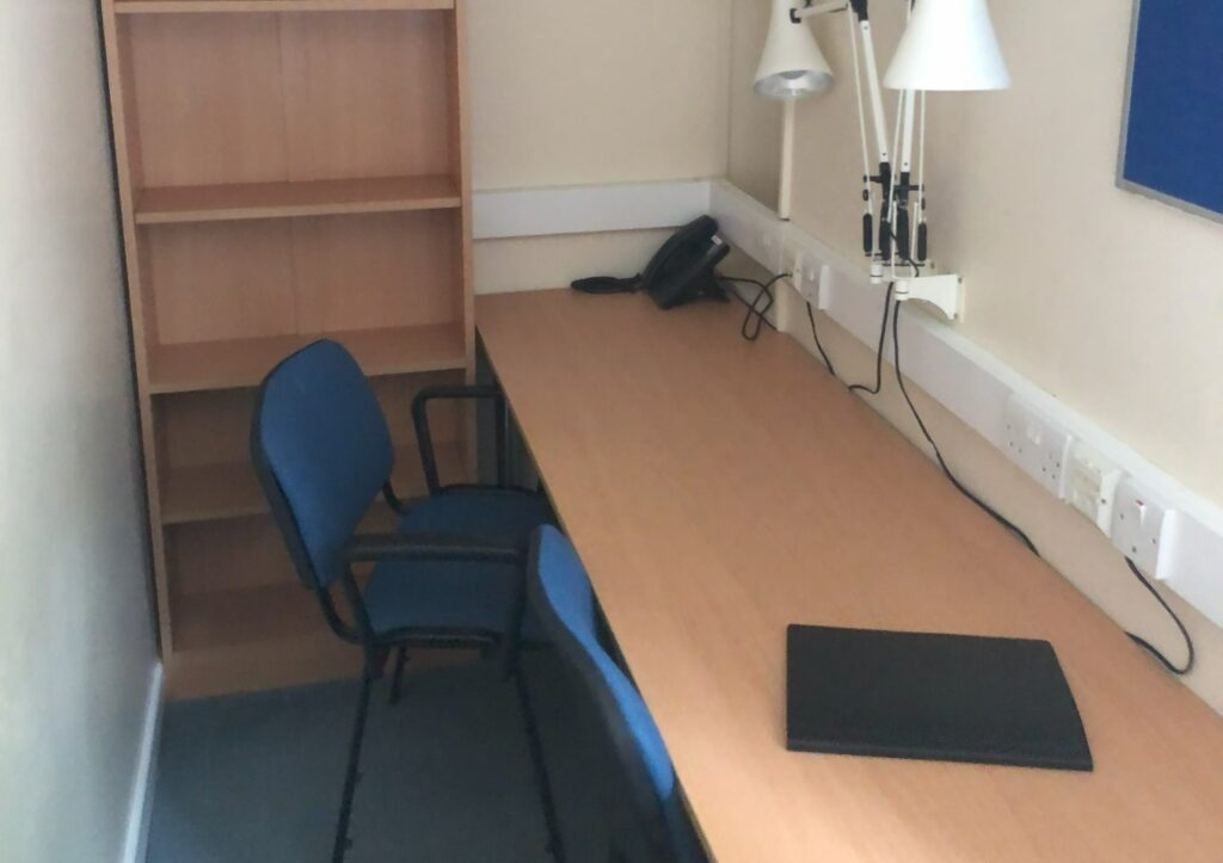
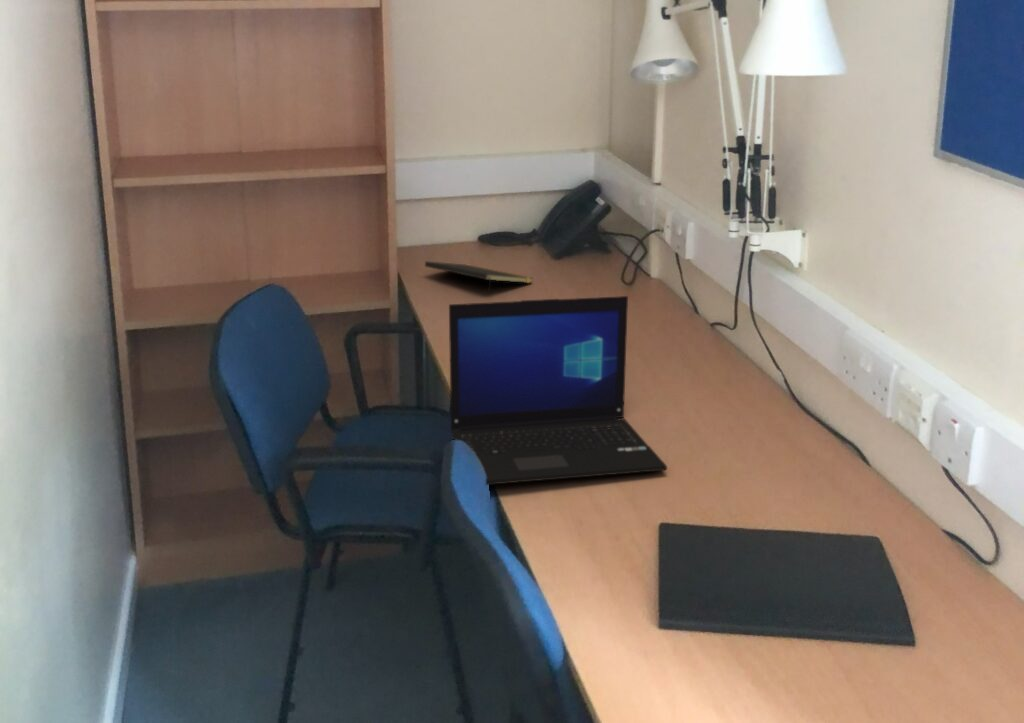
+ laptop (554, 385)
+ notepad (478, 272)
